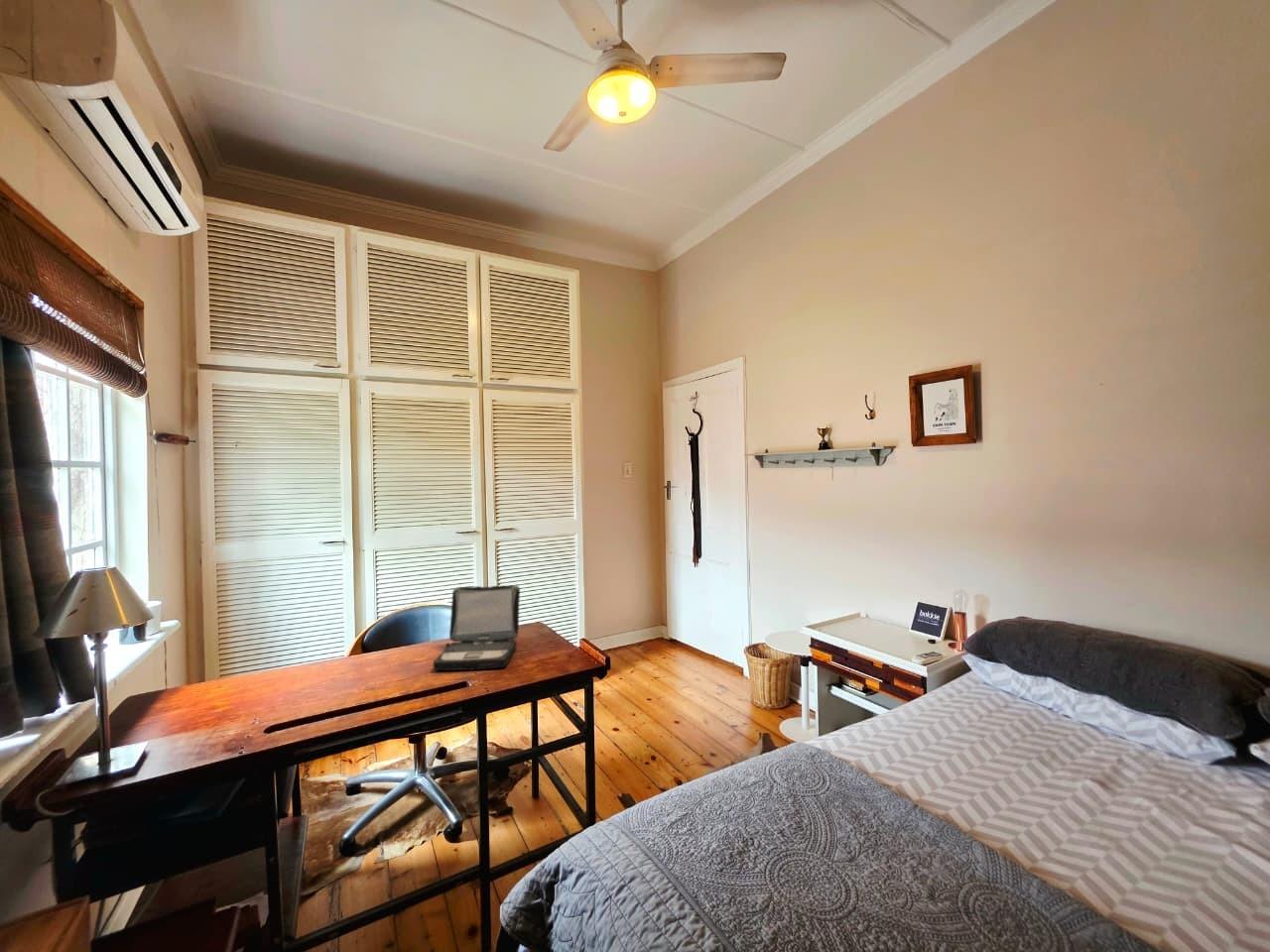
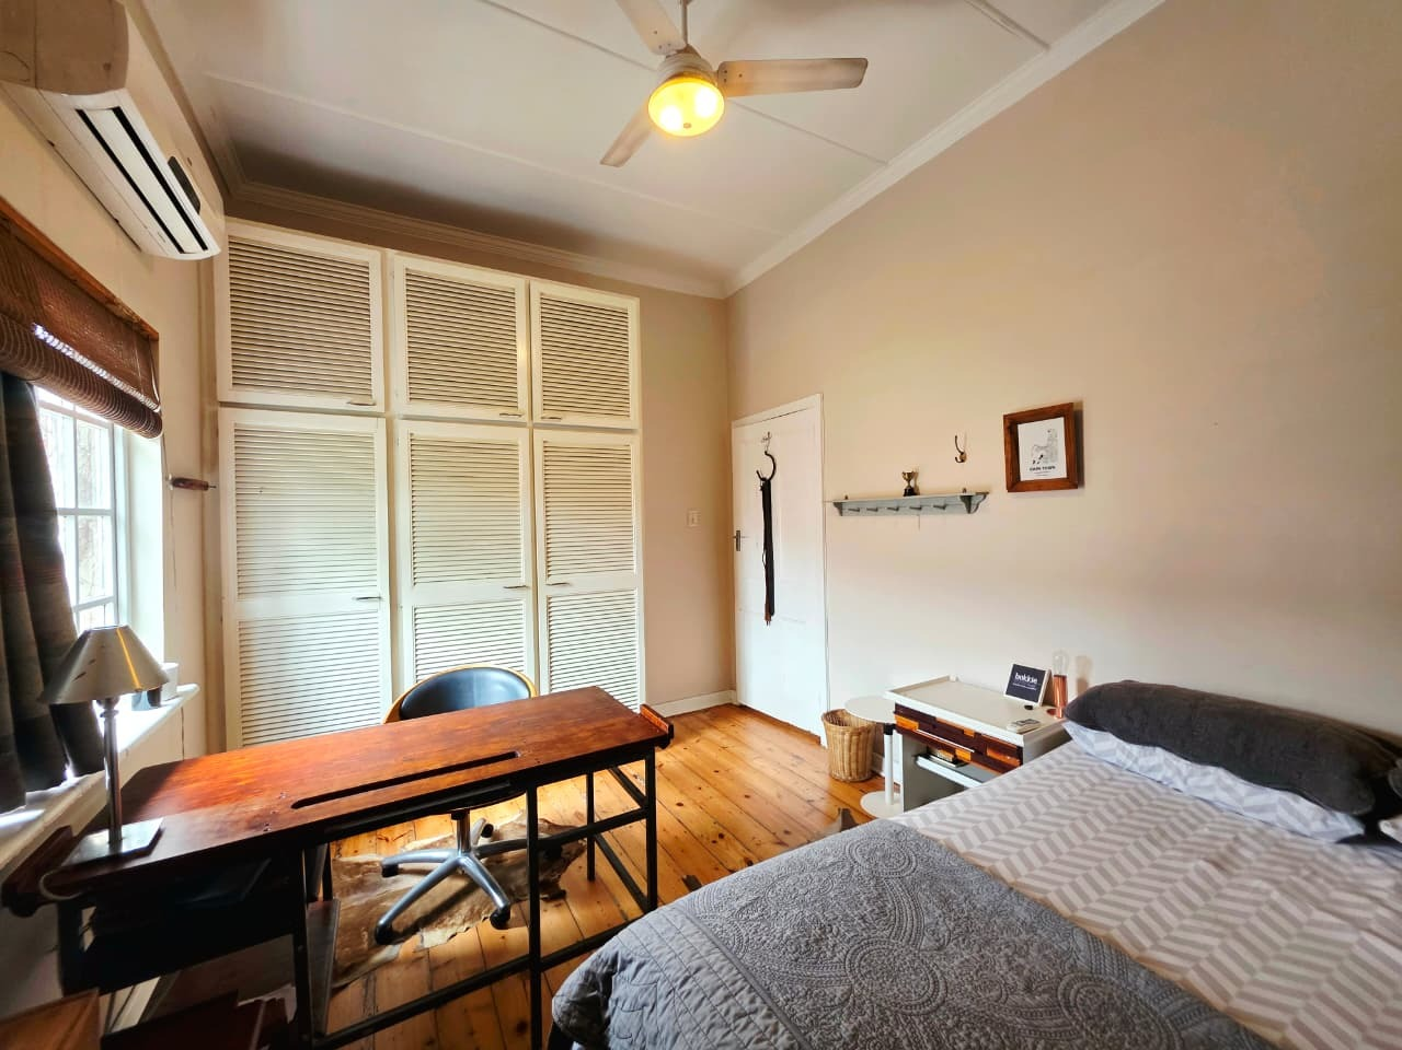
- laptop (477, 624)
